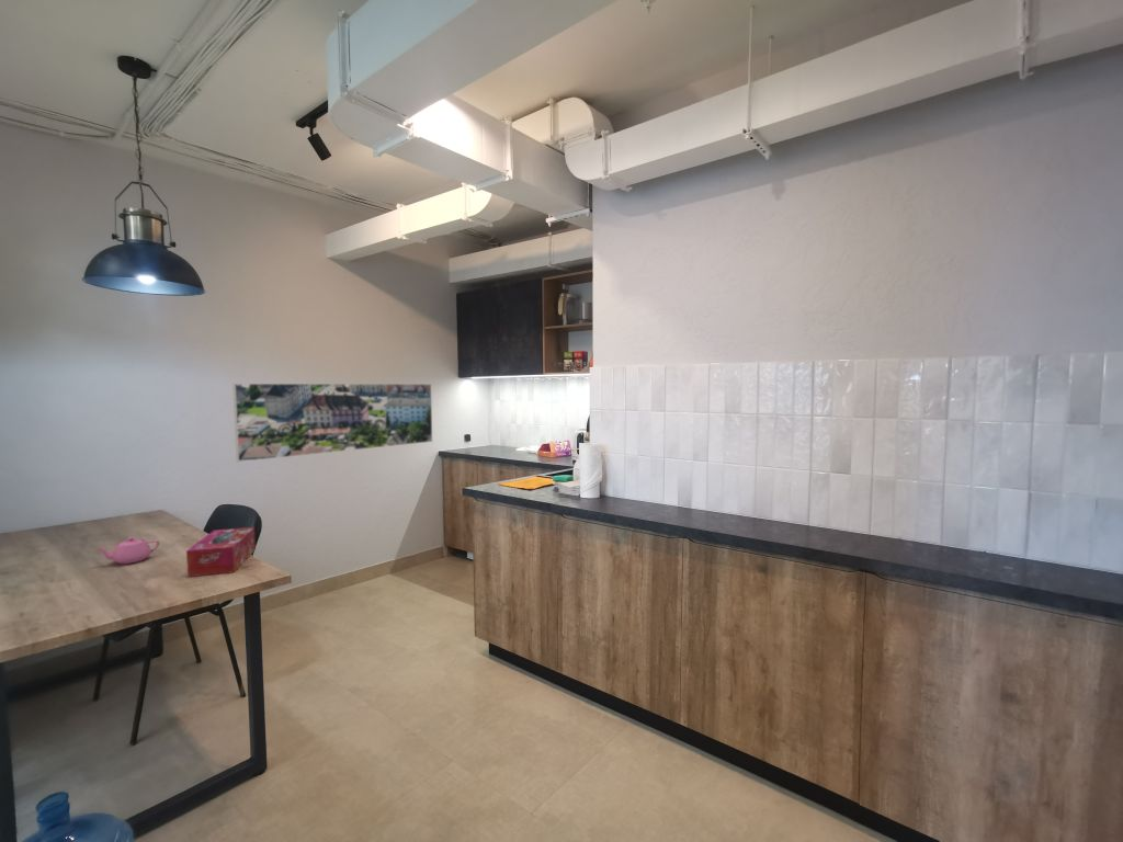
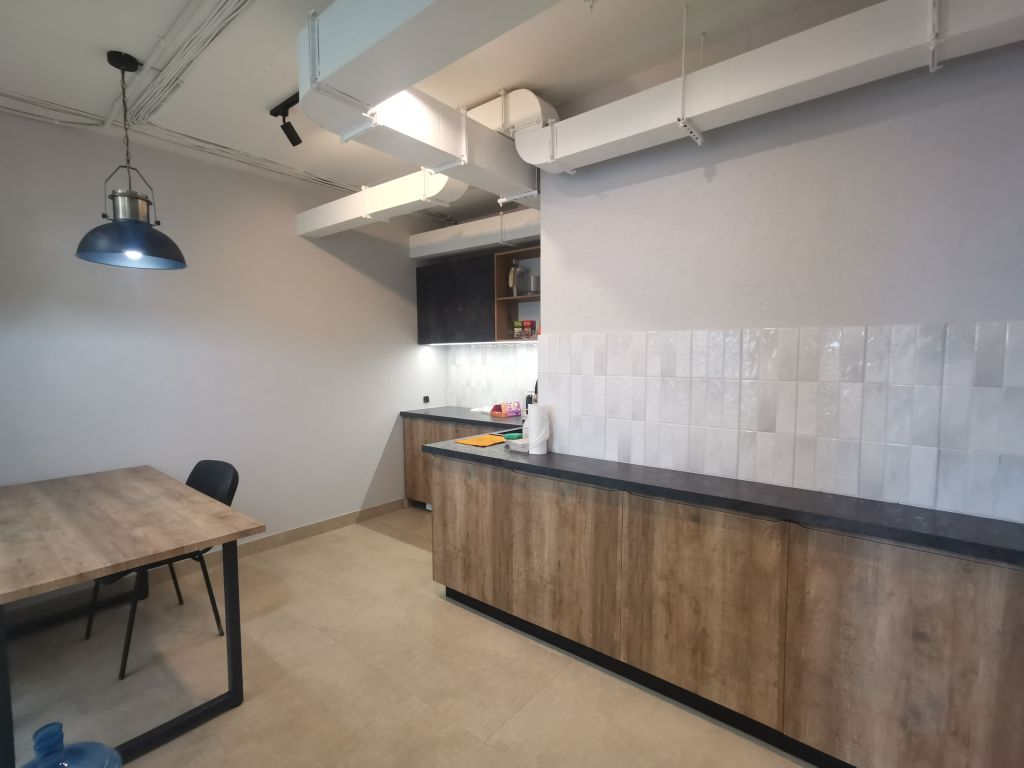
- tissue box (223, 549)
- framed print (348, 417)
- teapot (128, 549)
